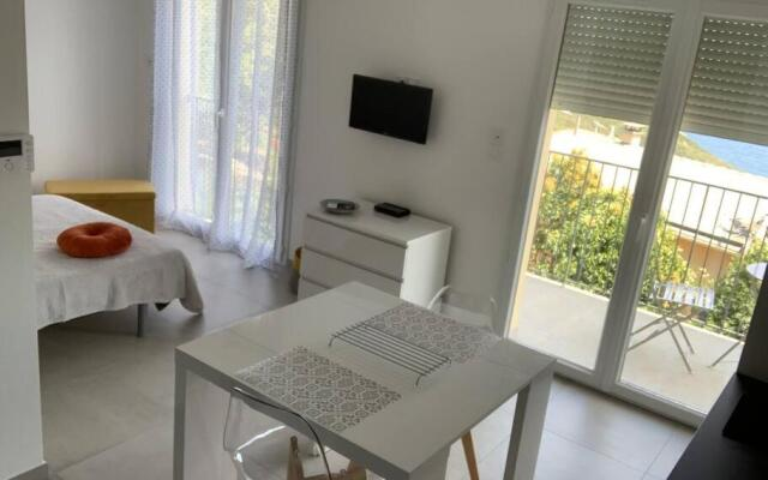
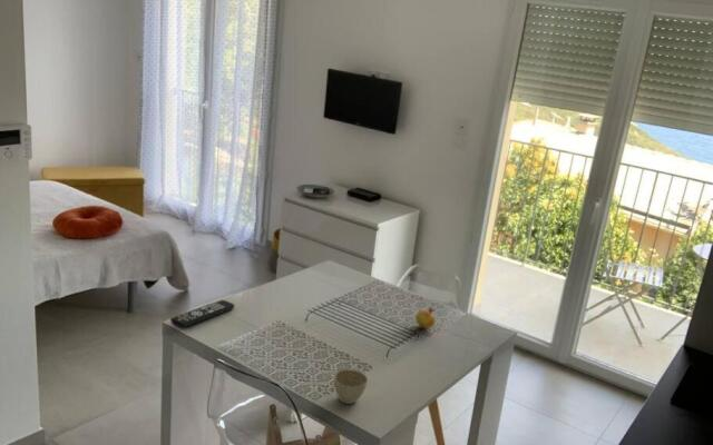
+ remote control (203, 313)
+ flower pot (349, 388)
+ fruit (426, 317)
